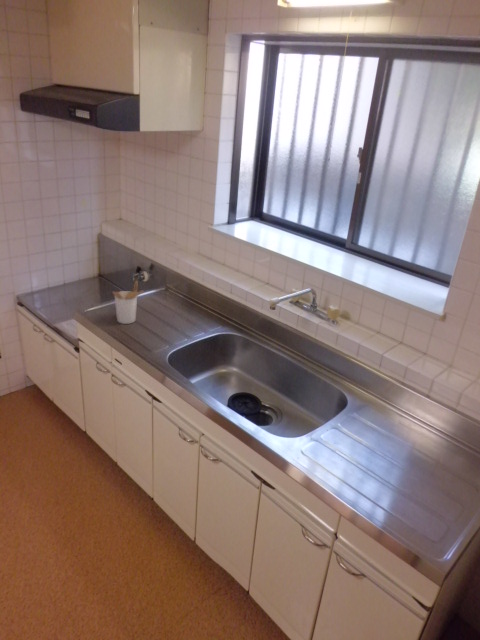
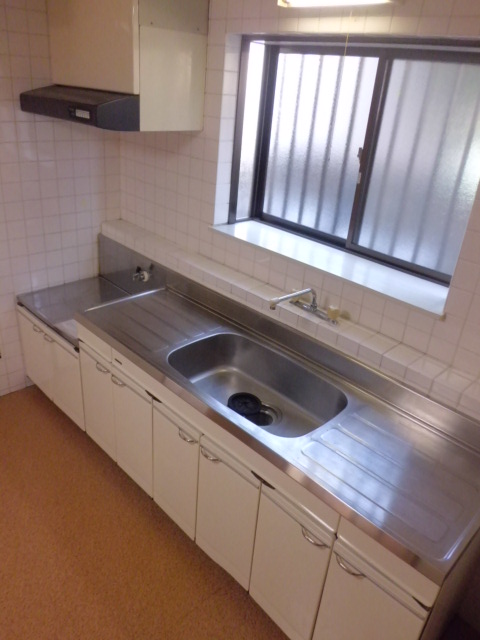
- utensil holder (129, 303)
